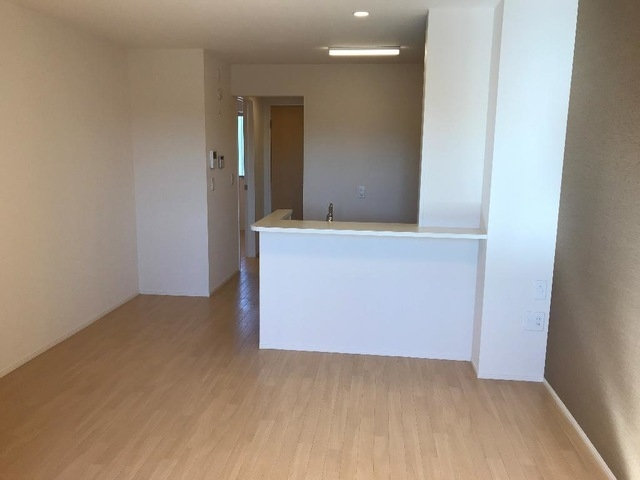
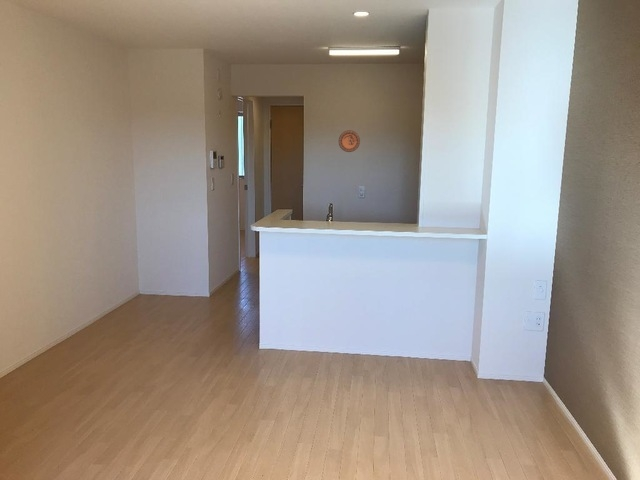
+ decorative plate (349, 141)
